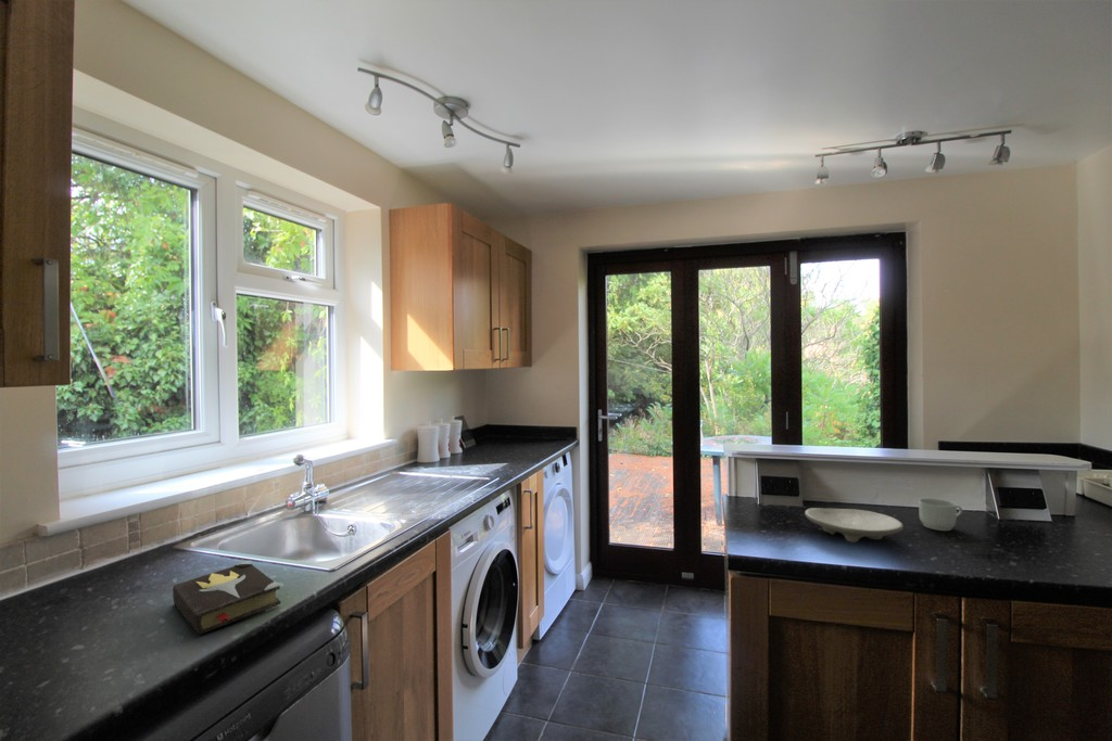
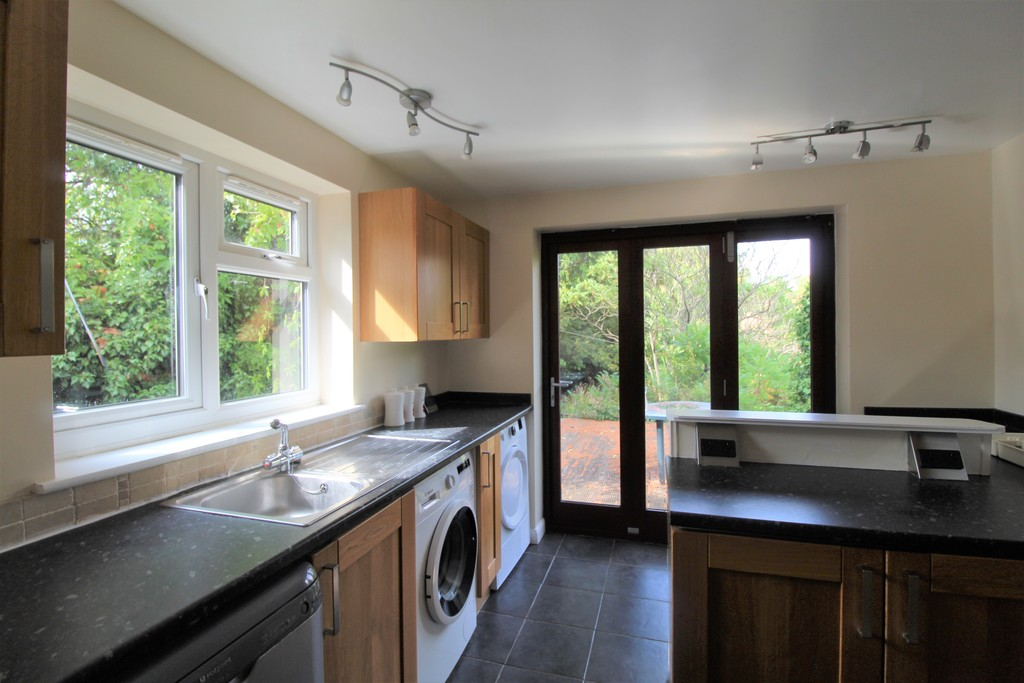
- hardback book (226, 592)
- bowl (851, 526)
- mug (942, 514)
